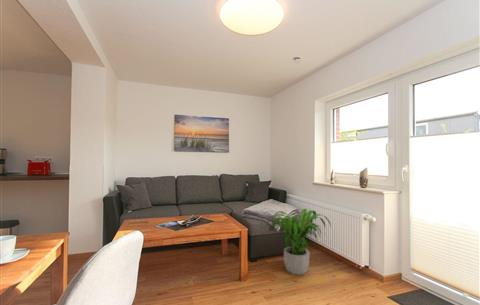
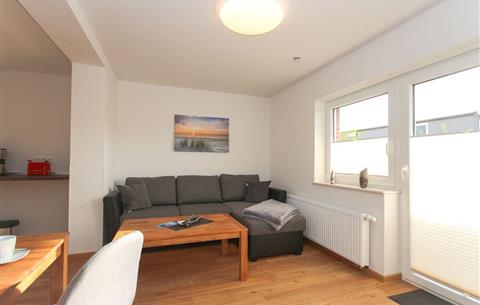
- potted plant (299, 240)
